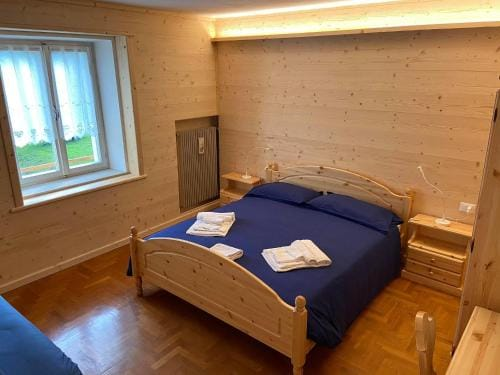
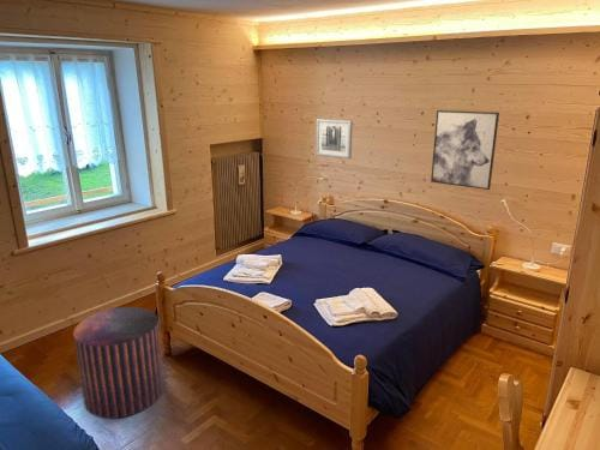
+ wall art (332, 138)
+ stool (121, 359)
+ wall art (462, 149)
